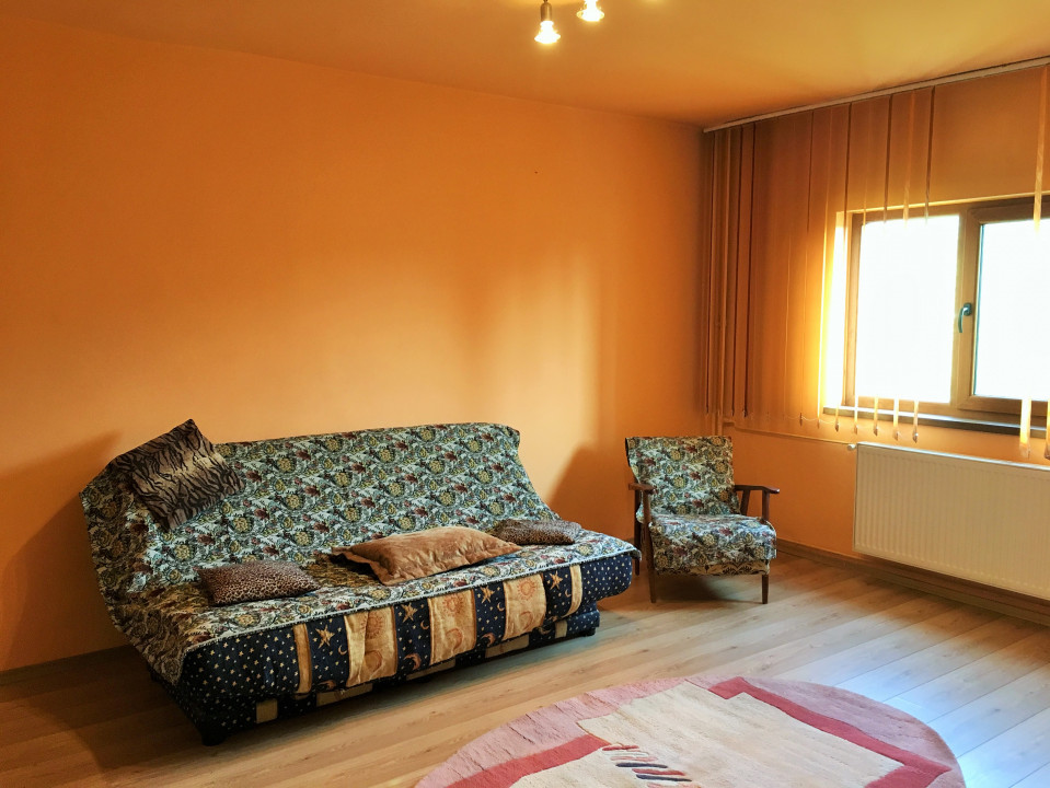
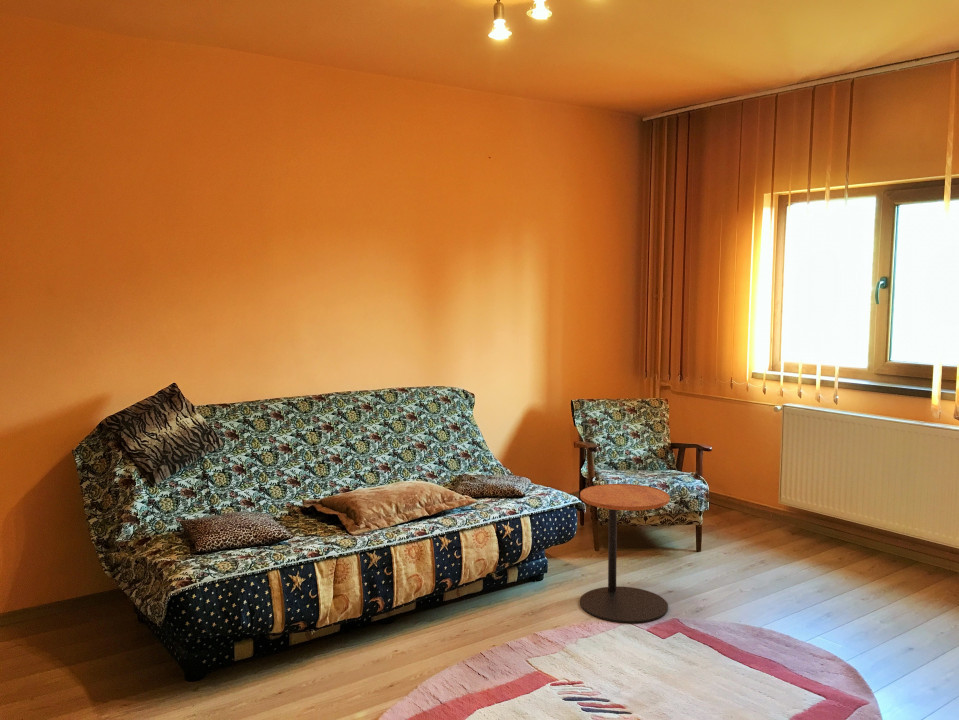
+ side table (616, 549)
